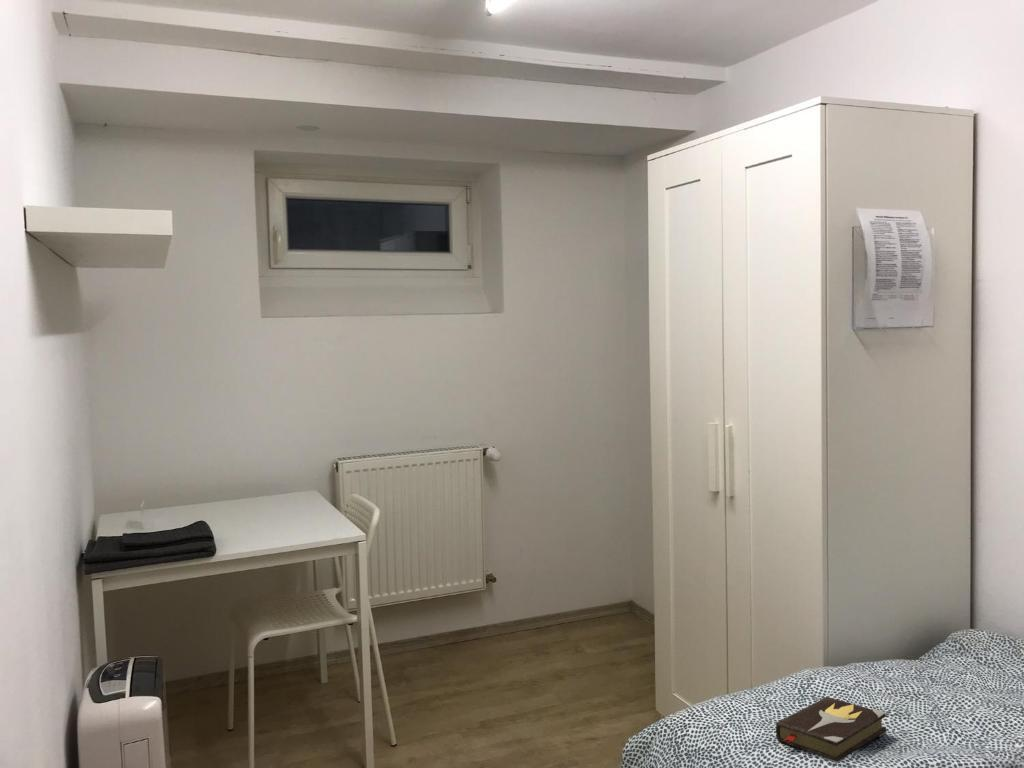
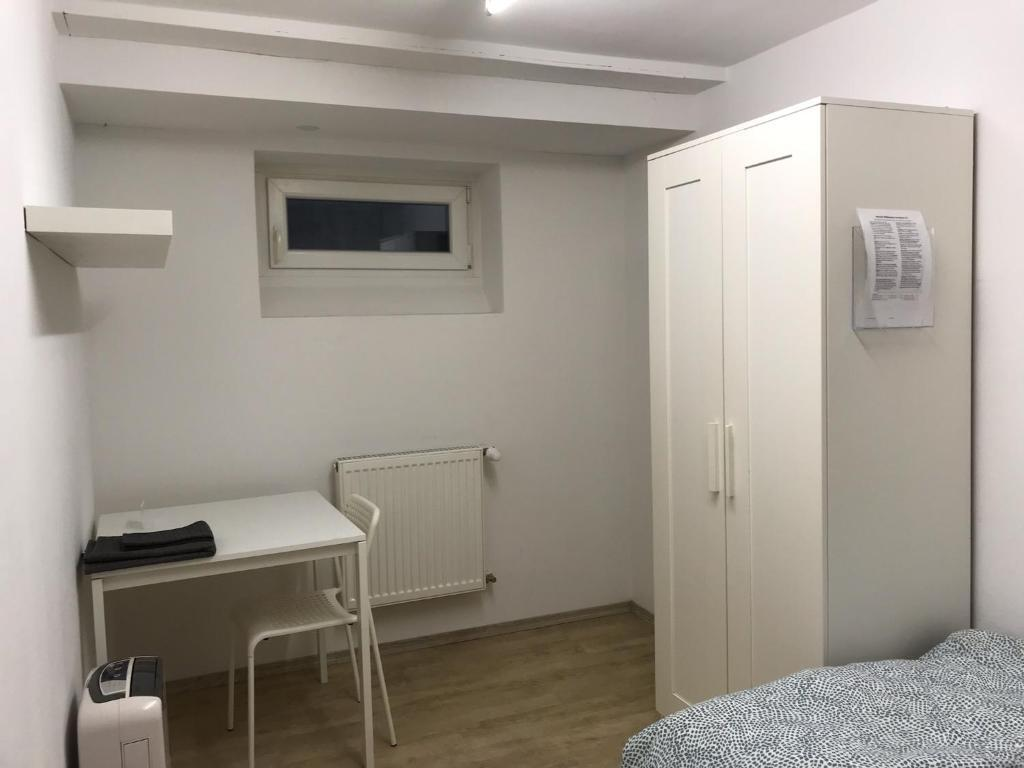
- hardback book (831, 725)
